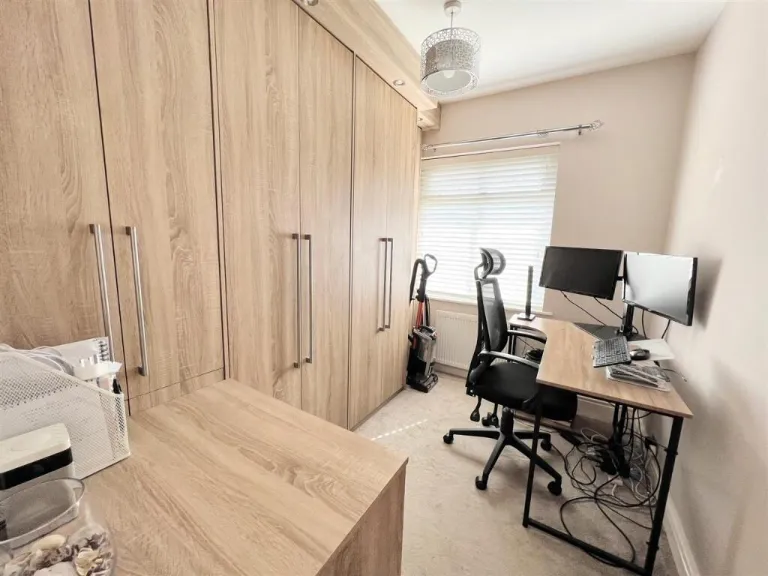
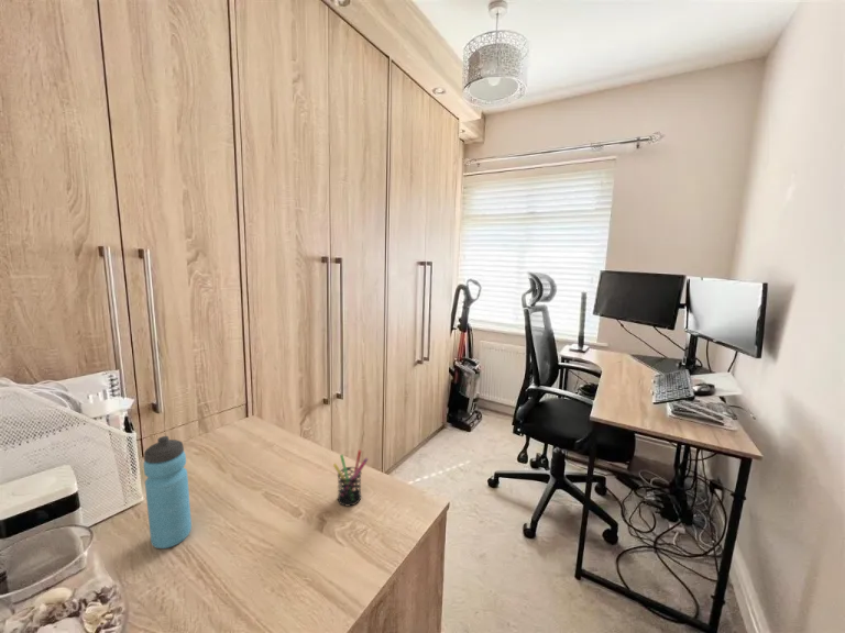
+ water bottle (167, 488)
+ pen holder (349, 475)
